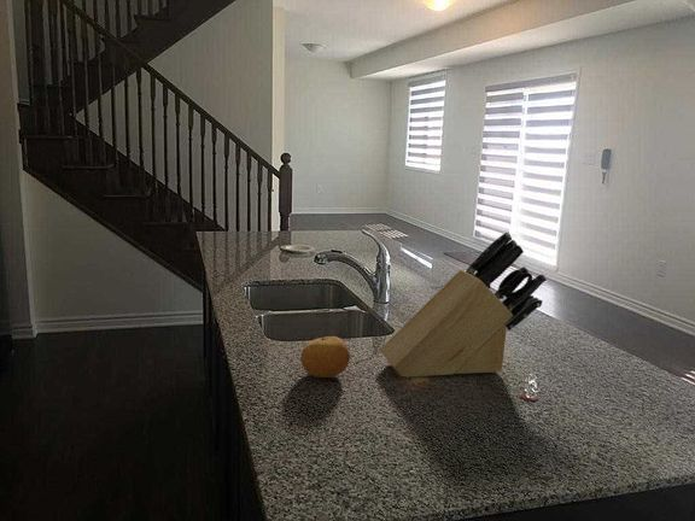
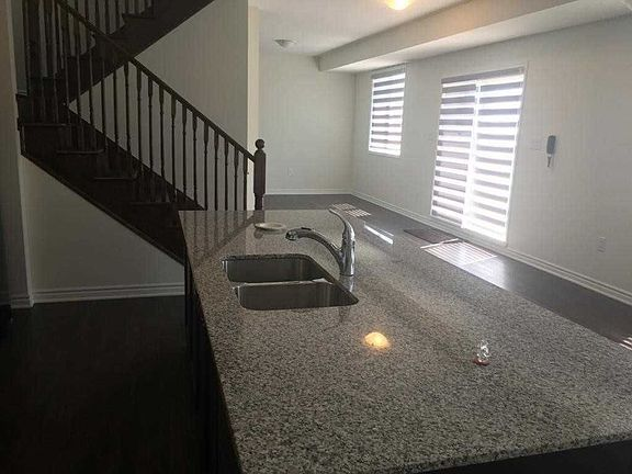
- knife block (463, 302)
- fruit (325, 356)
